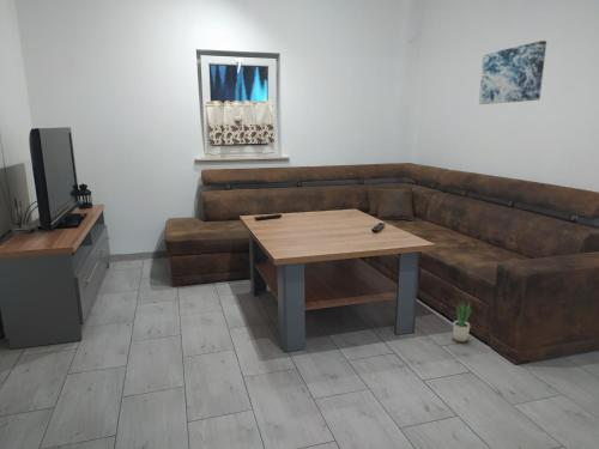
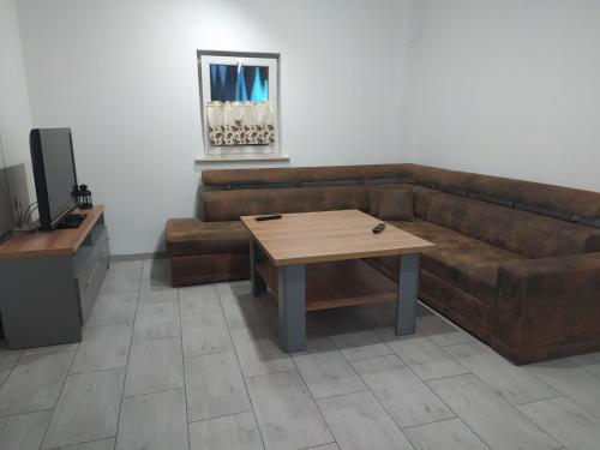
- wall art (509, 75)
- potted plant (462, 317)
